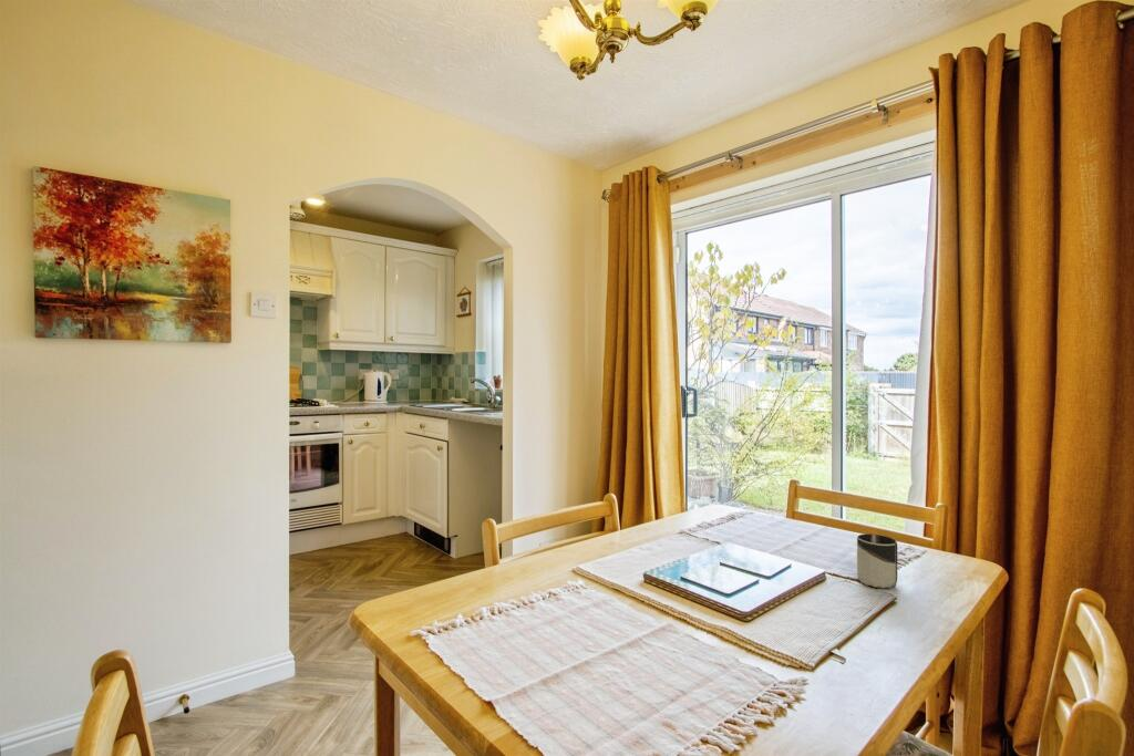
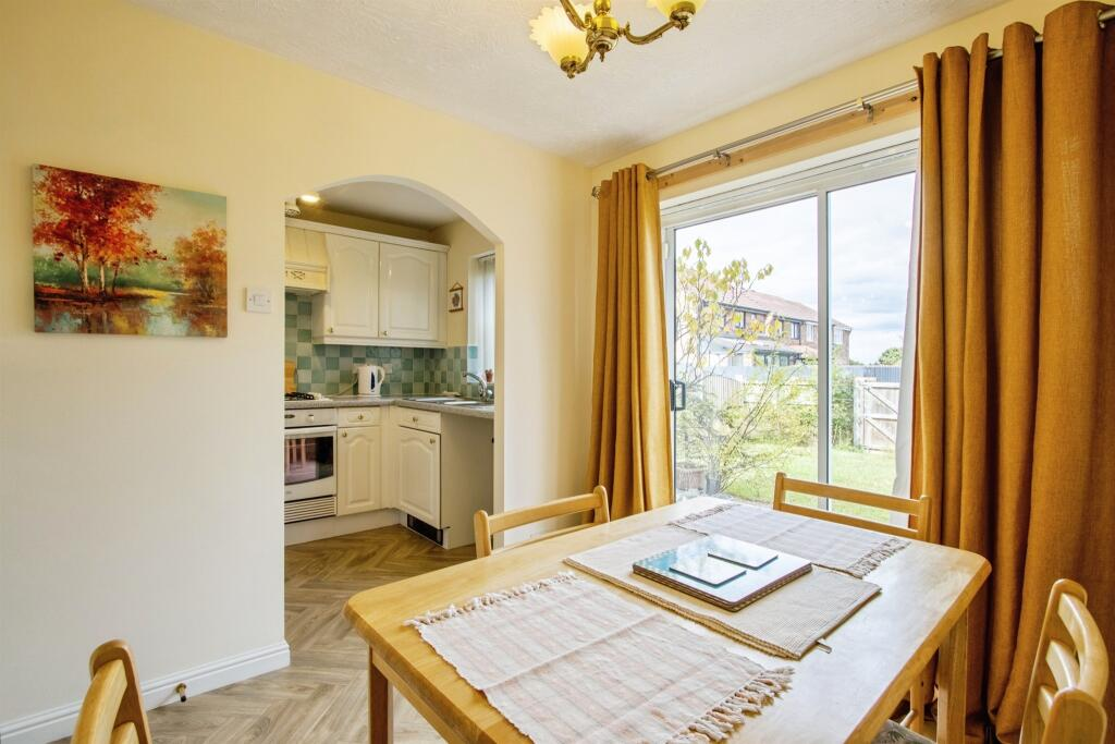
- cup (877, 558)
